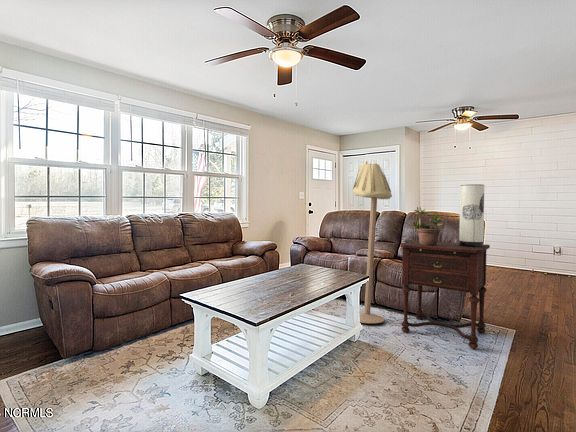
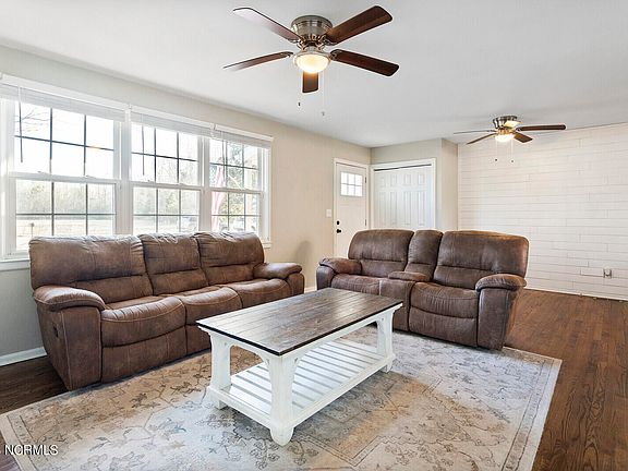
- table lamp (471, 215)
- floor lamp (371, 239)
- potted plant (428, 225)
- side table (443, 288)
